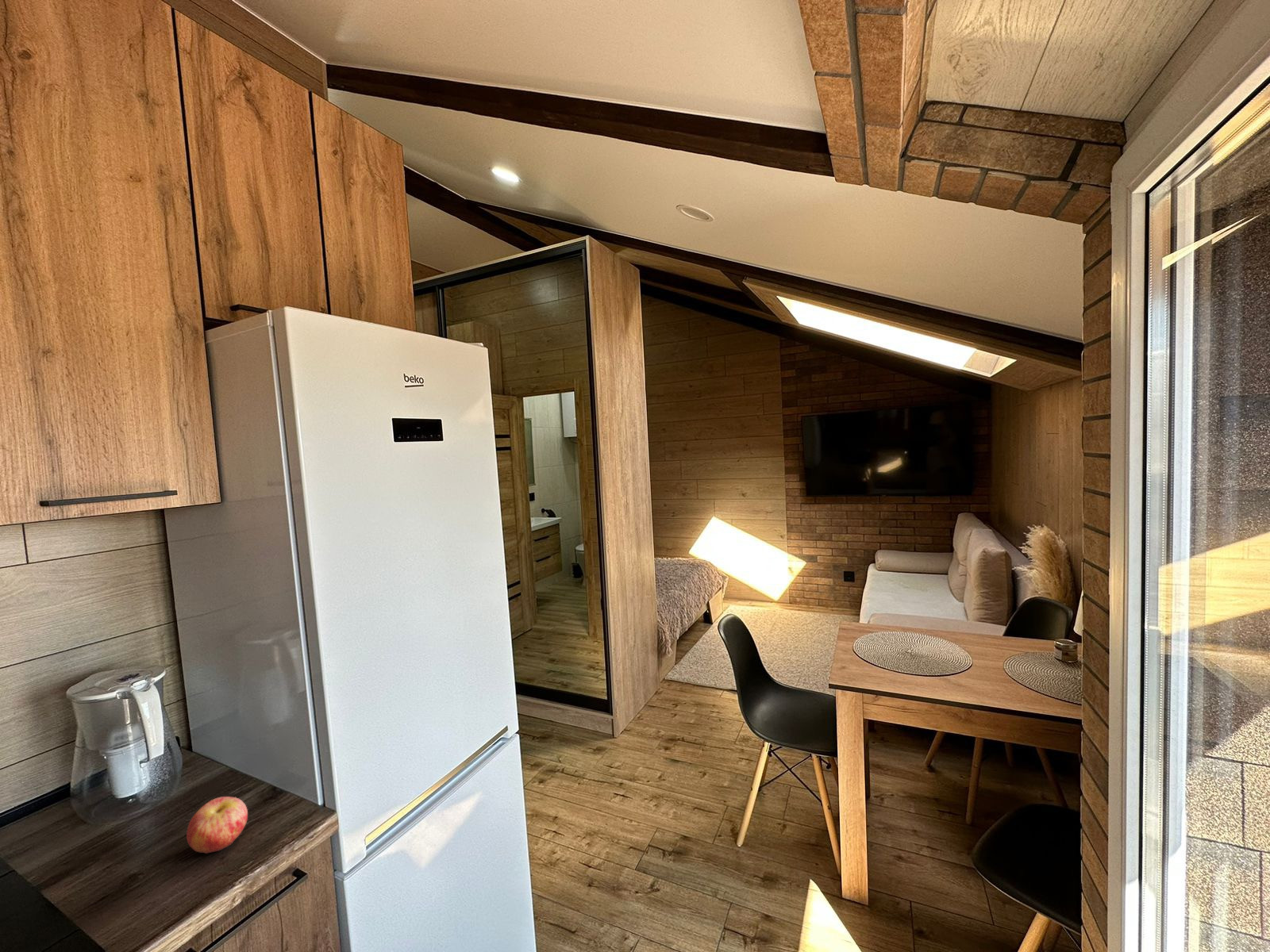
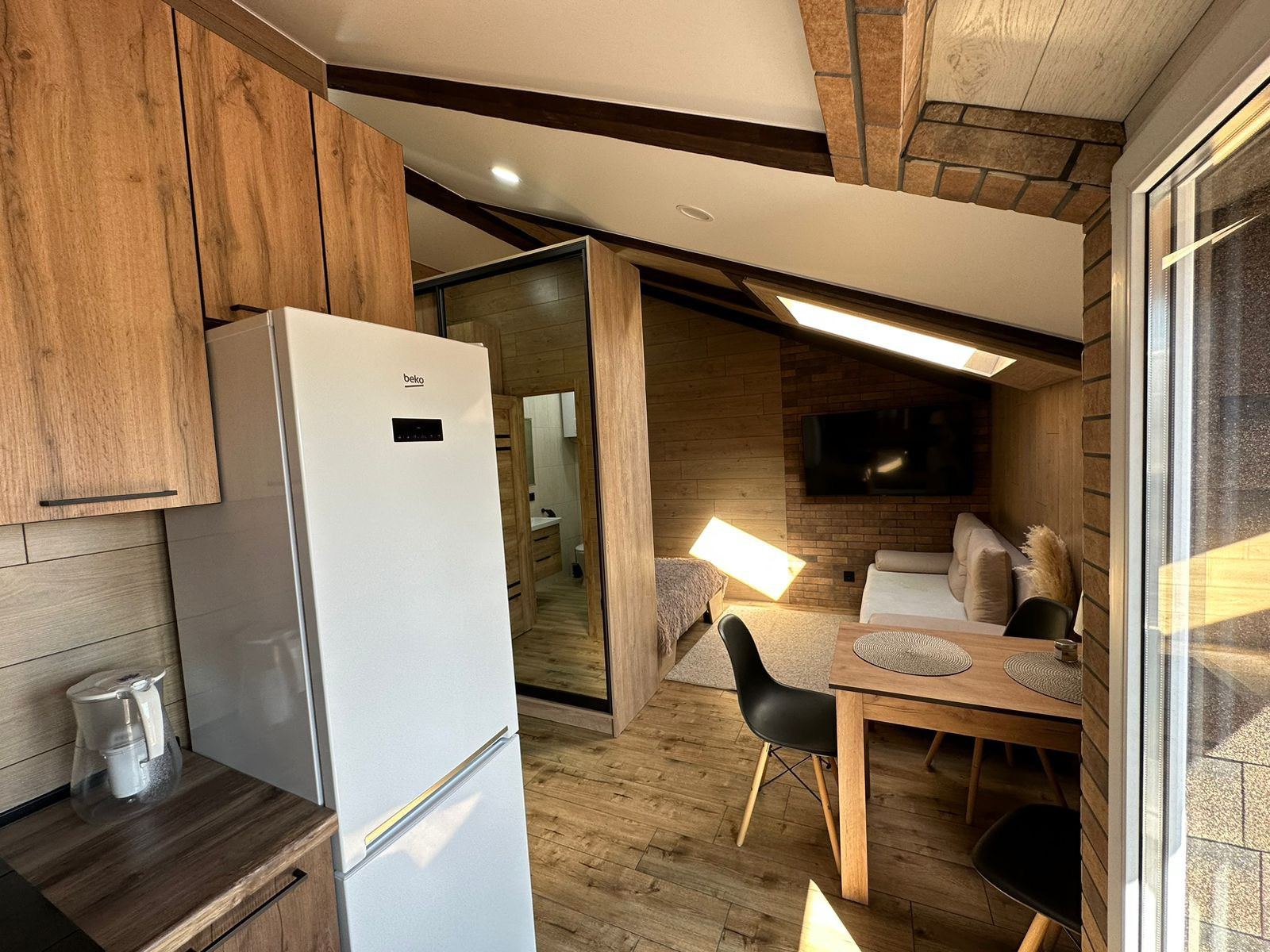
- apple (217, 823)
